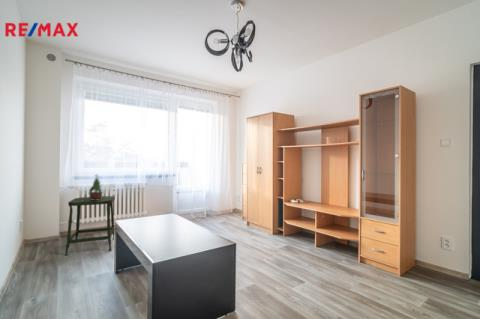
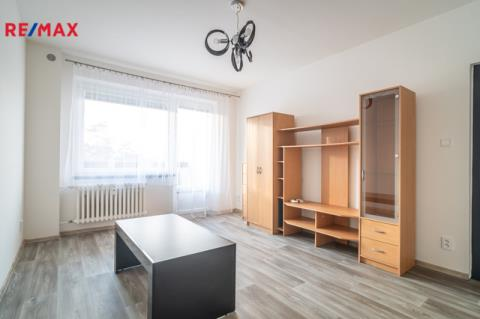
- stool (92, 229)
- potted plant (95, 186)
